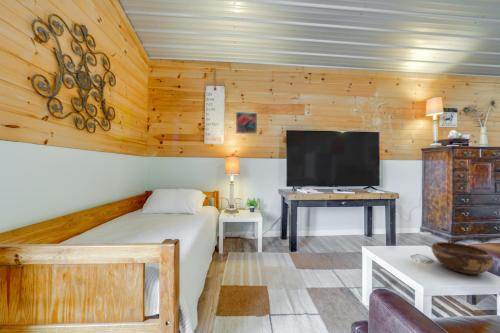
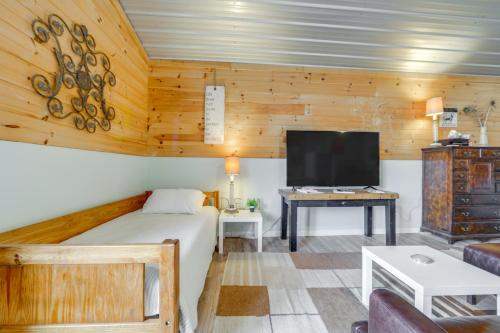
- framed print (246, 123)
- decorative bowl (460, 258)
